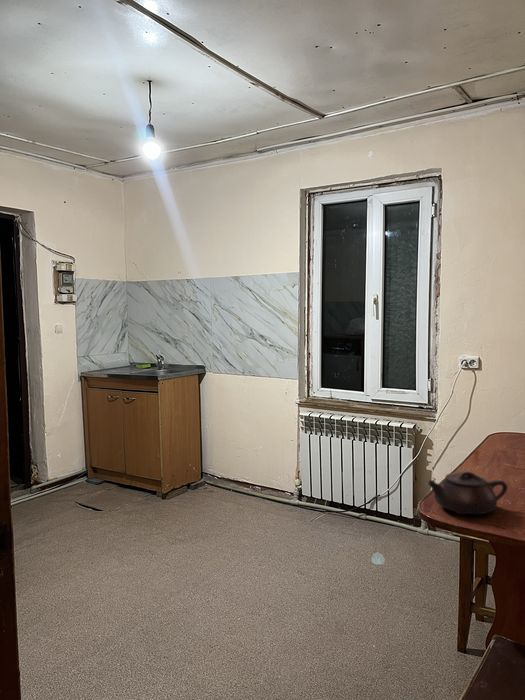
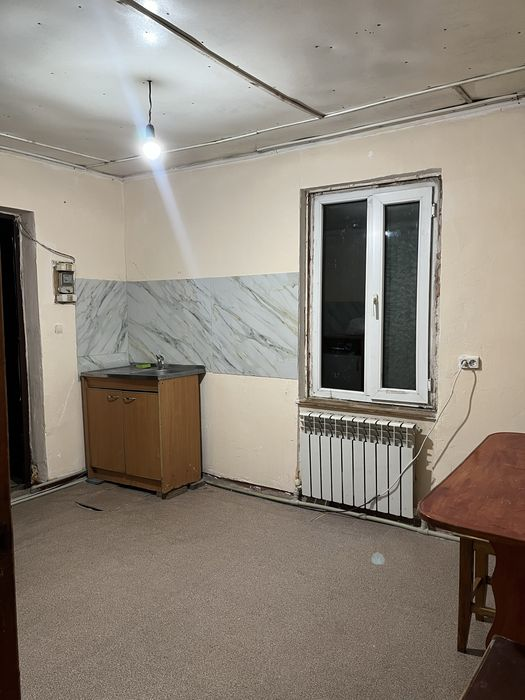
- teapot (467, 489)
